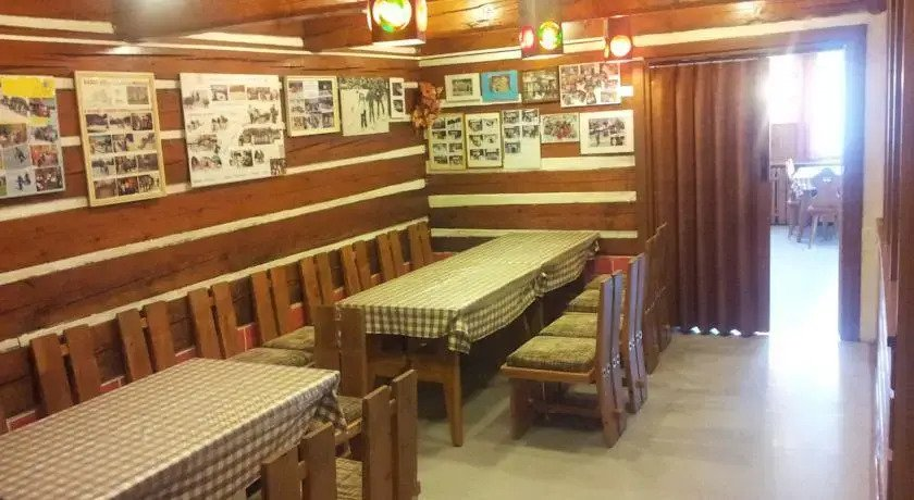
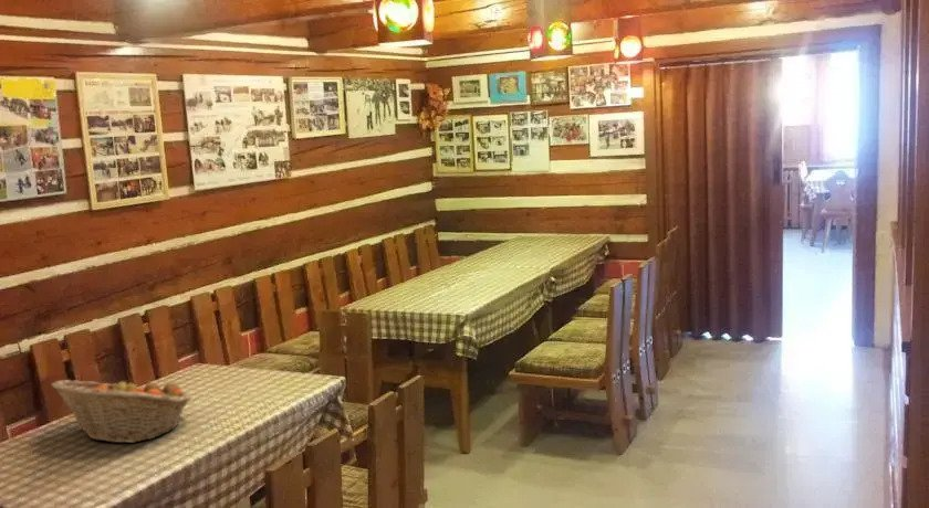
+ fruit basket (123, 401)
